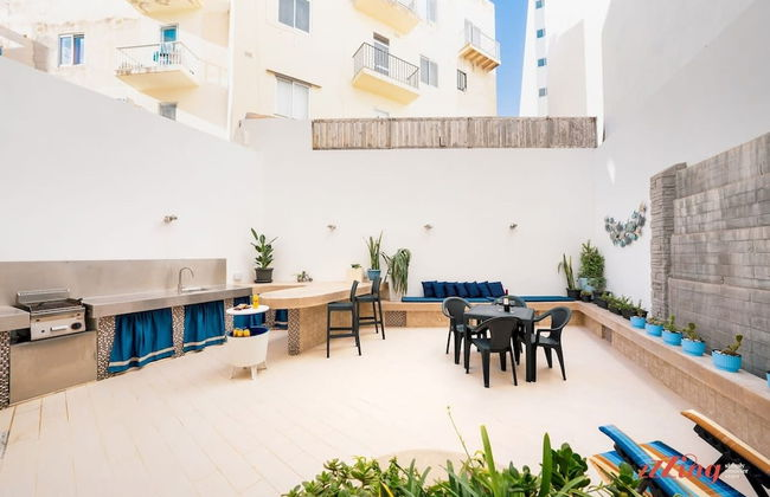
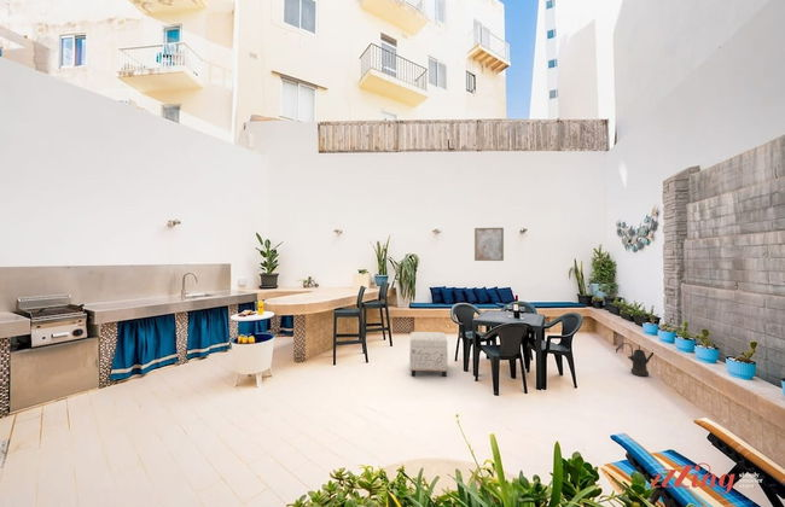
+ ottoman (428, 352)
+ watering can (635, 359)
+ wall art (488, 244)
